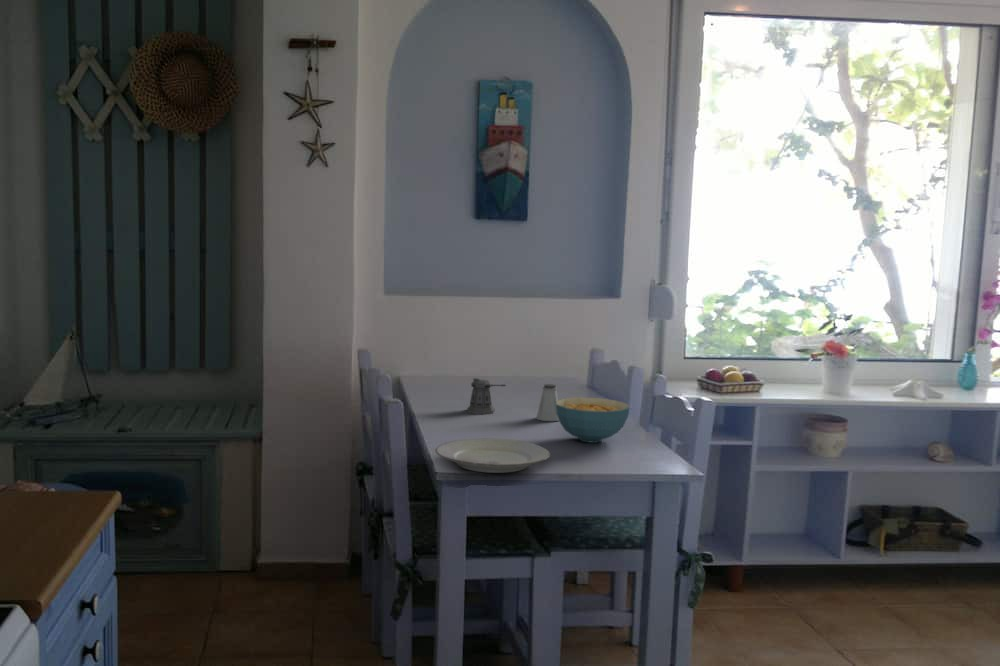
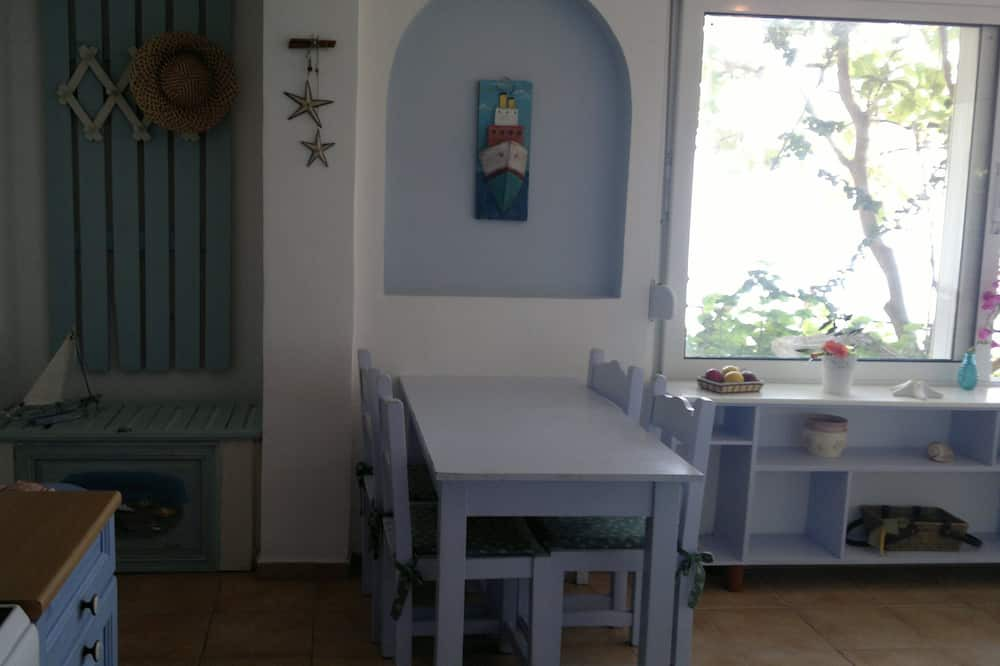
- cereal bowl (591, 422)
- pepper shaker (484, 395)
- plate (492, 457)
- saltshaker (549, 401)
